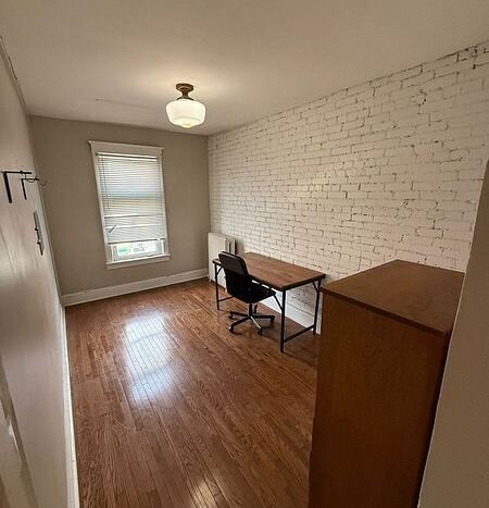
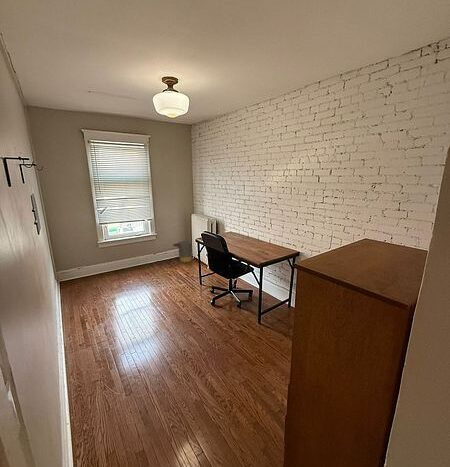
+ trash can (182, 251)
